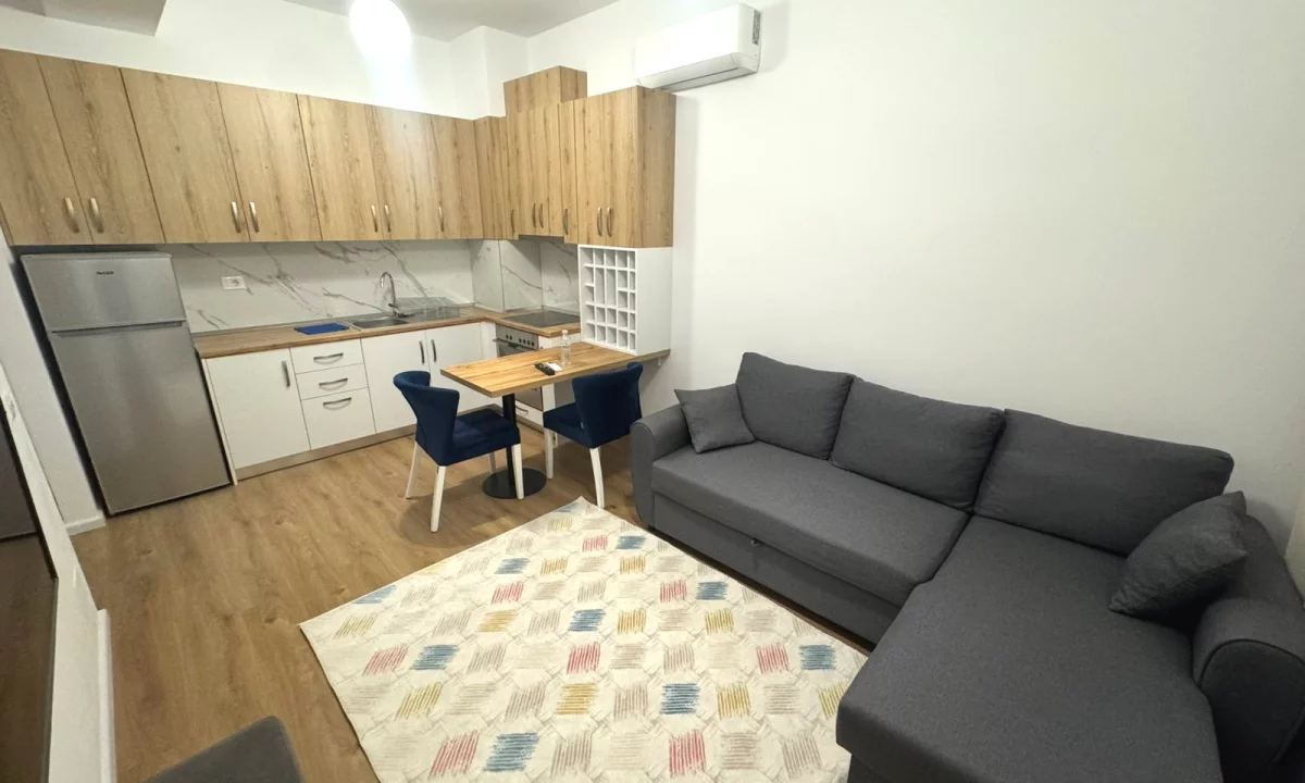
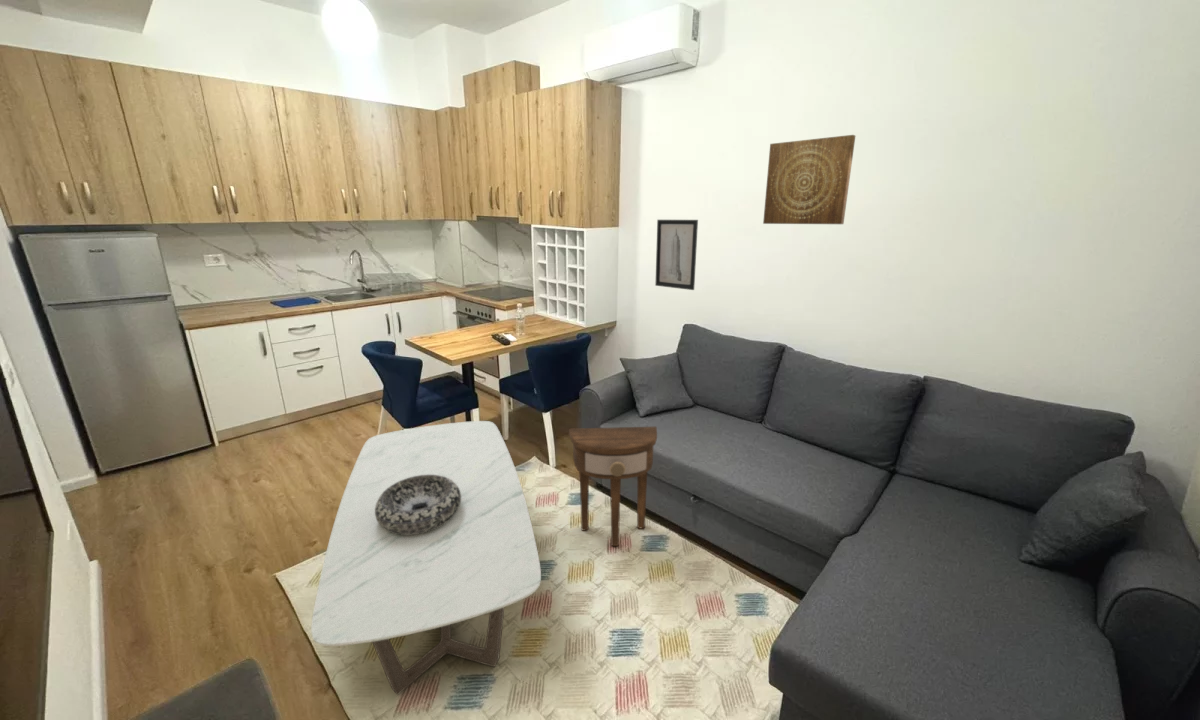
+ wall art (675, 254)
+ coffee table (439, 541)
+ side table (613, 483)
+ decorative bowl (419, 502)
+ wall art (805, 182)
